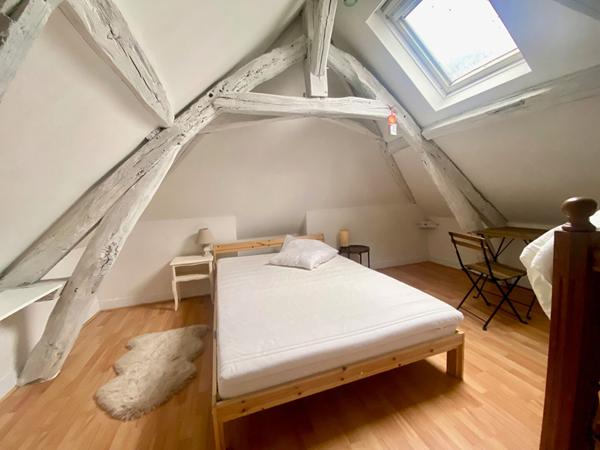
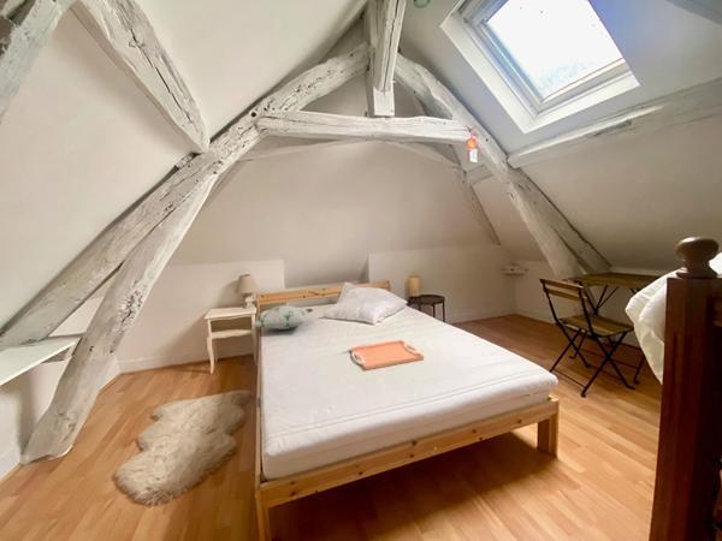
+ serving tray (385, 353)
+ decorative pillow (284, 316)
